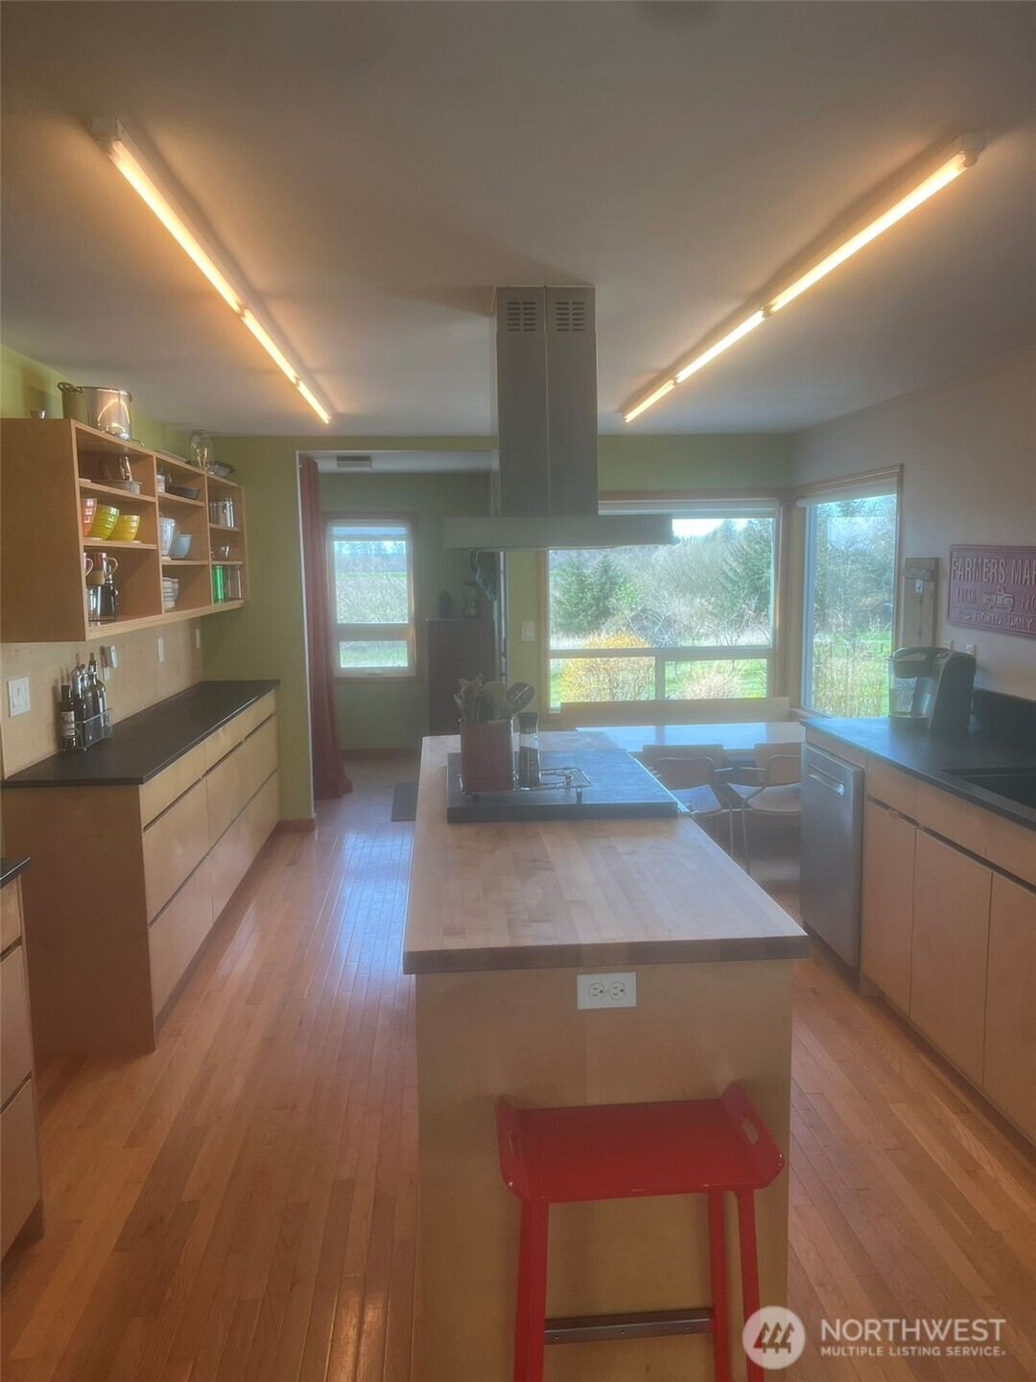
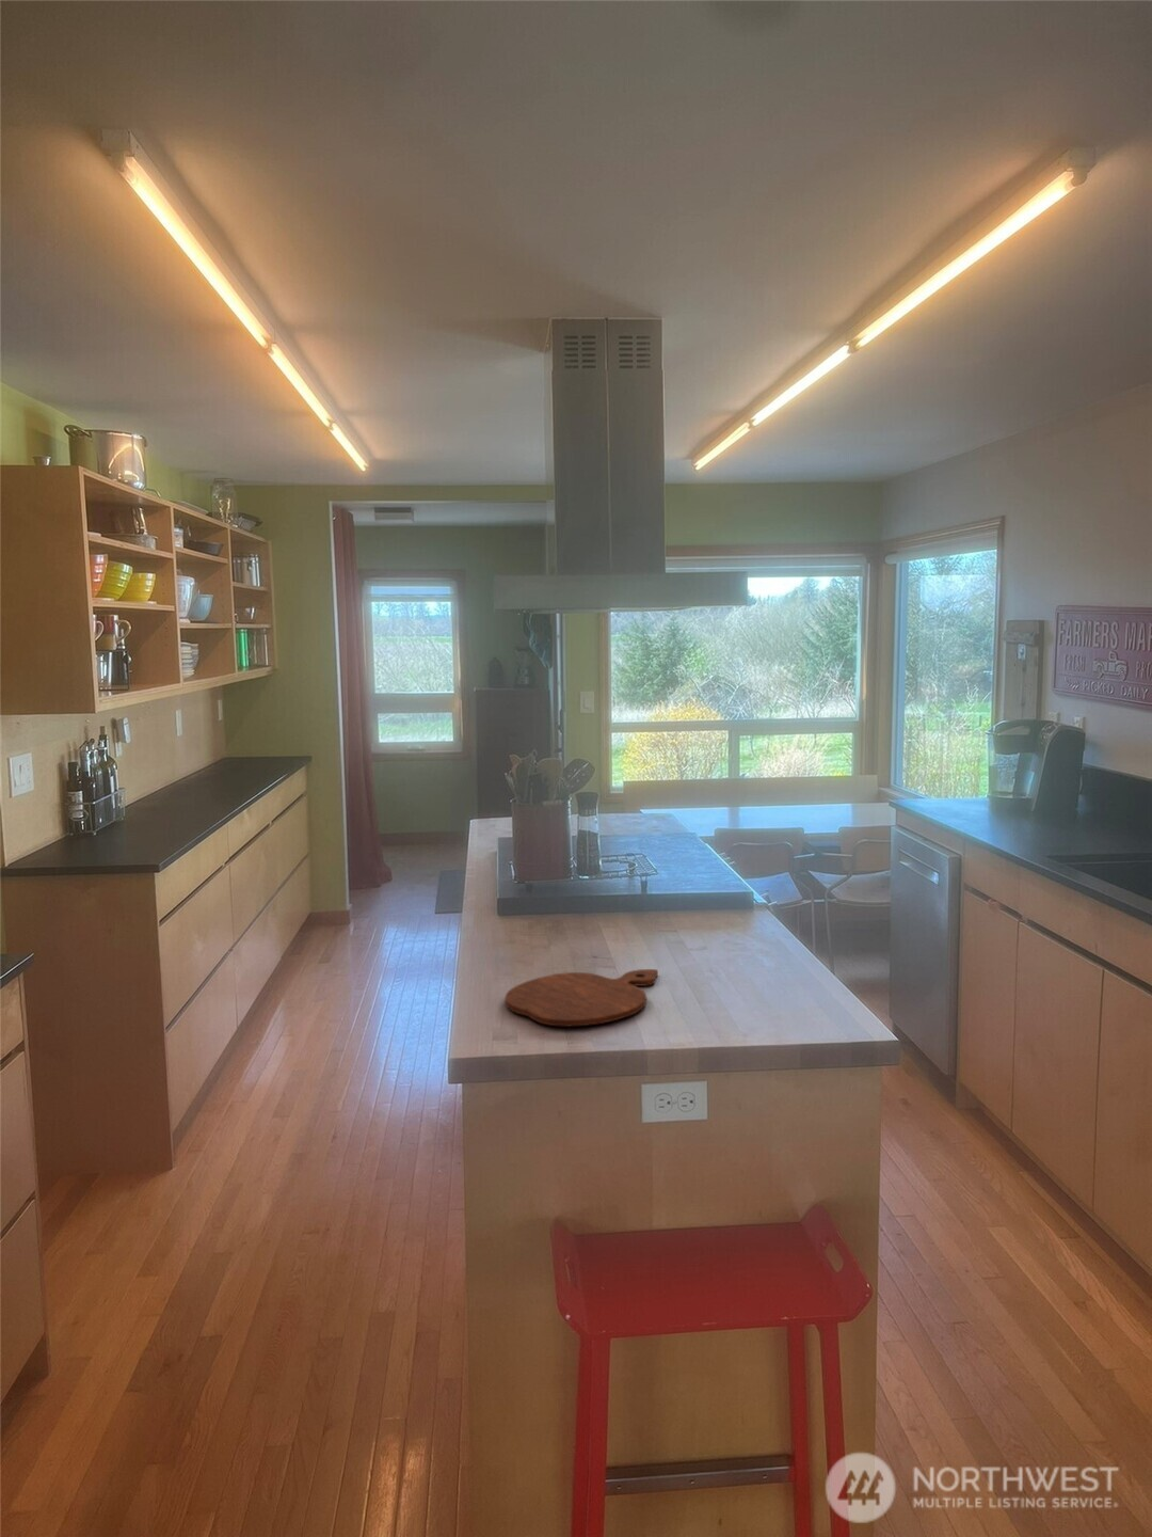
+ cutting board (594, 991)
